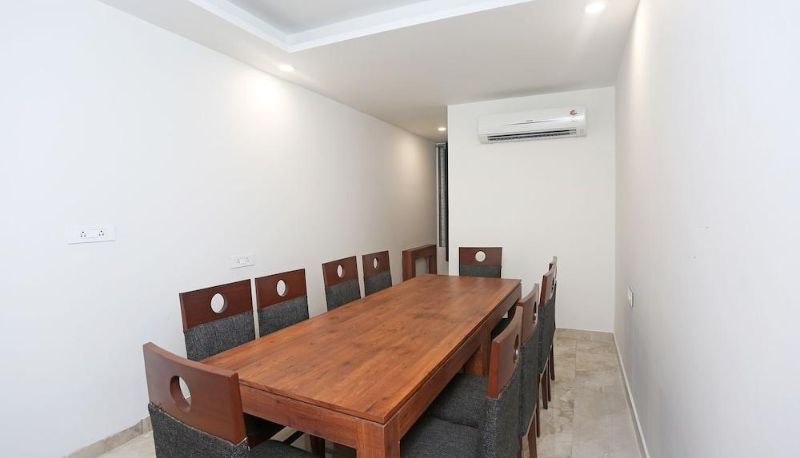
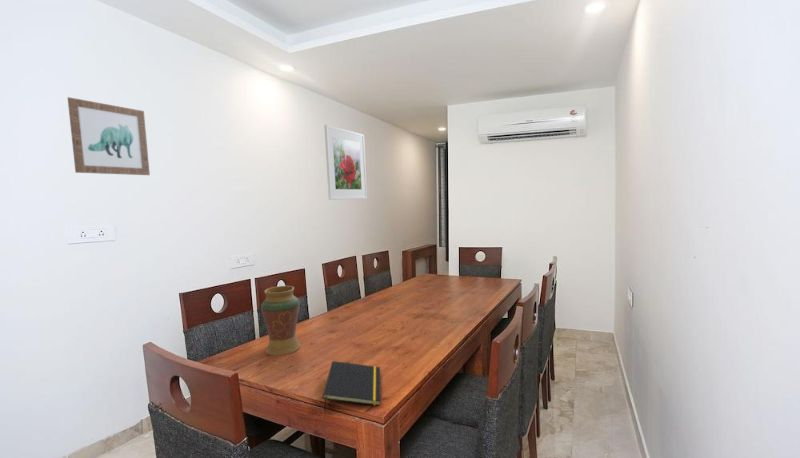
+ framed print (347, 164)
+ wall art (112, 139)
+ decorative vase (281, 318)
+ notepad (354, 381)
